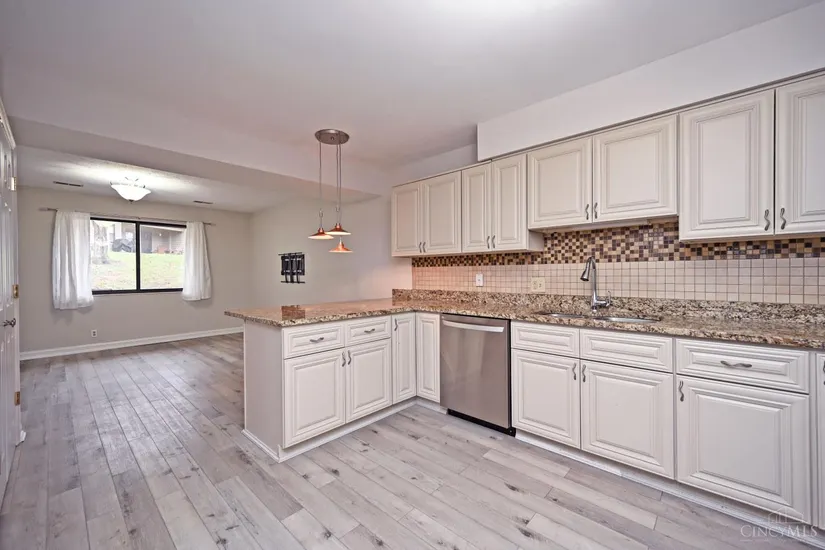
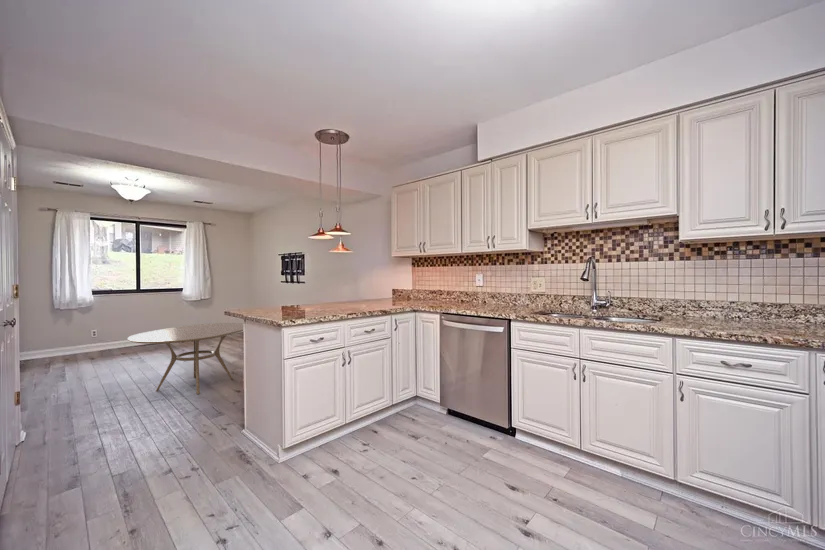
+ dining table (196, 357)
